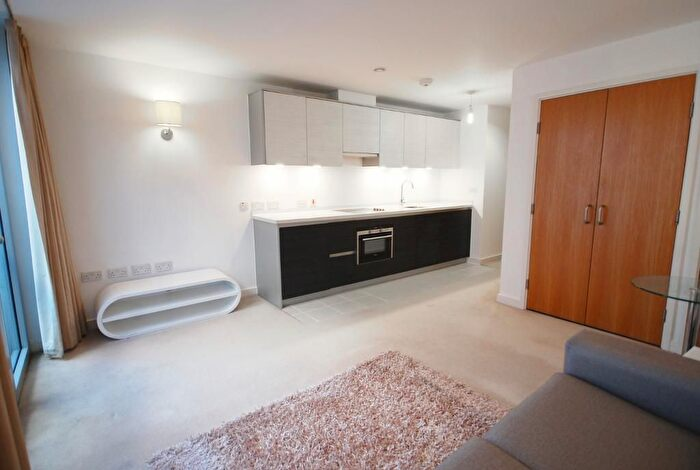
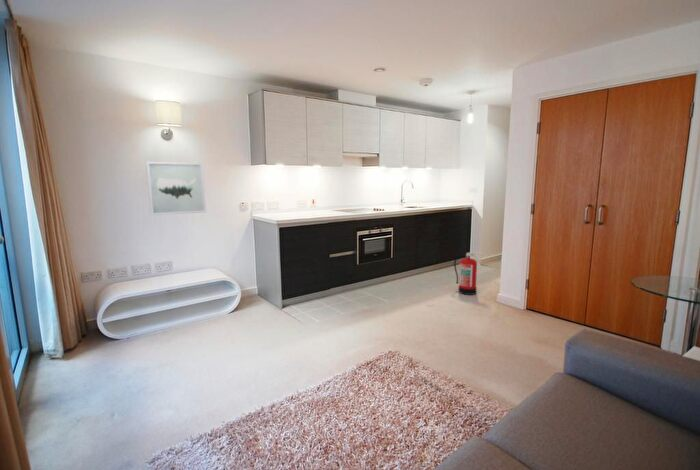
+ wall art (177, 188)
+ fire extinguisher (468, 272)
